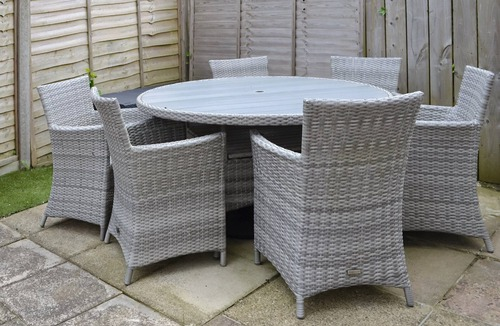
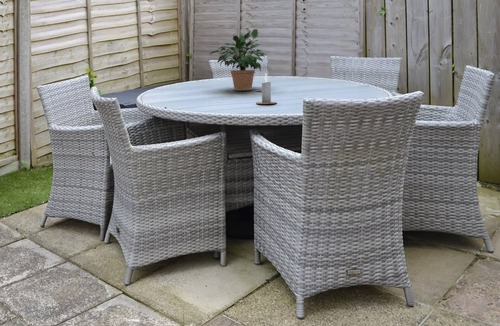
+ candle (266, 88)
+ potted plant (237, 59)
